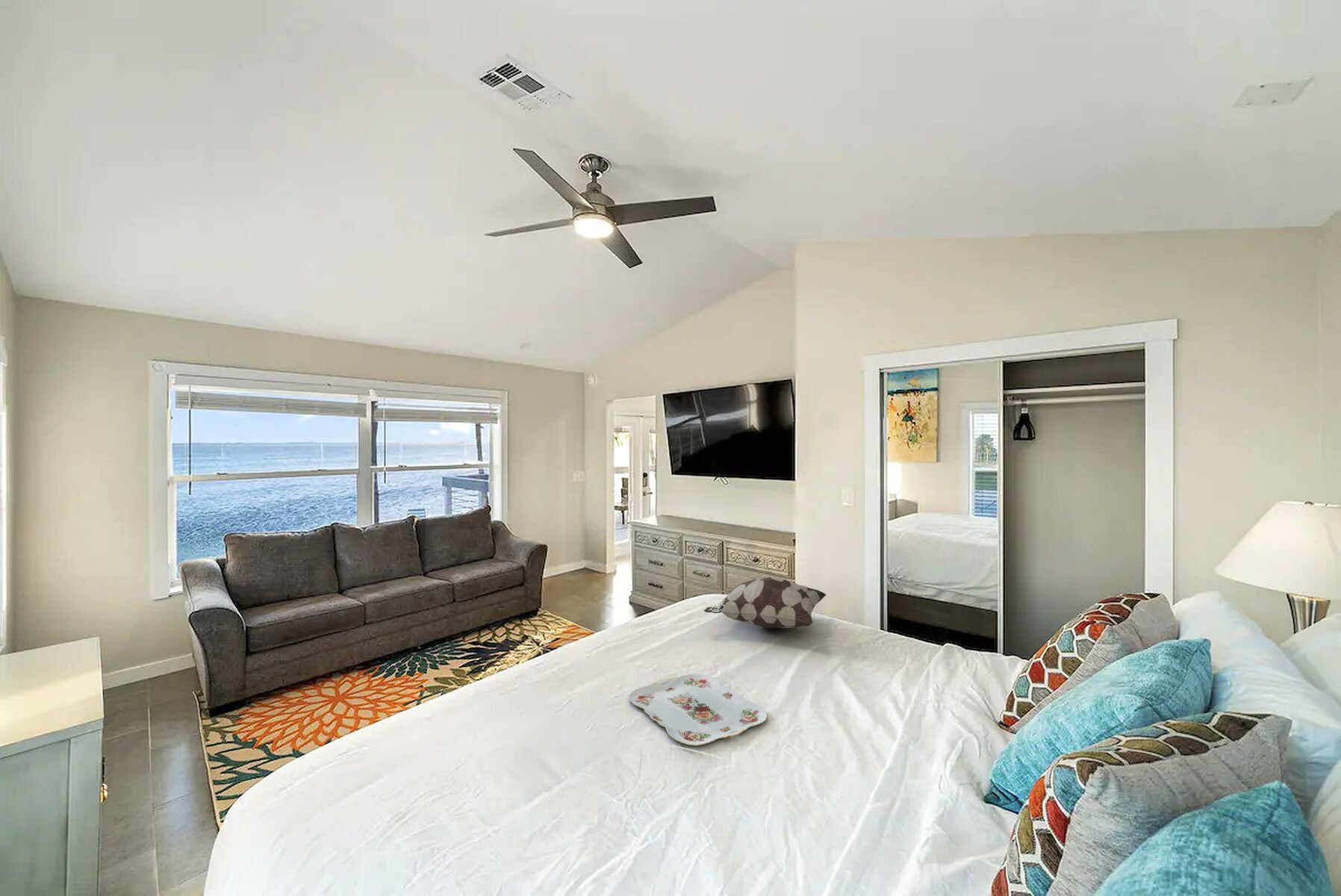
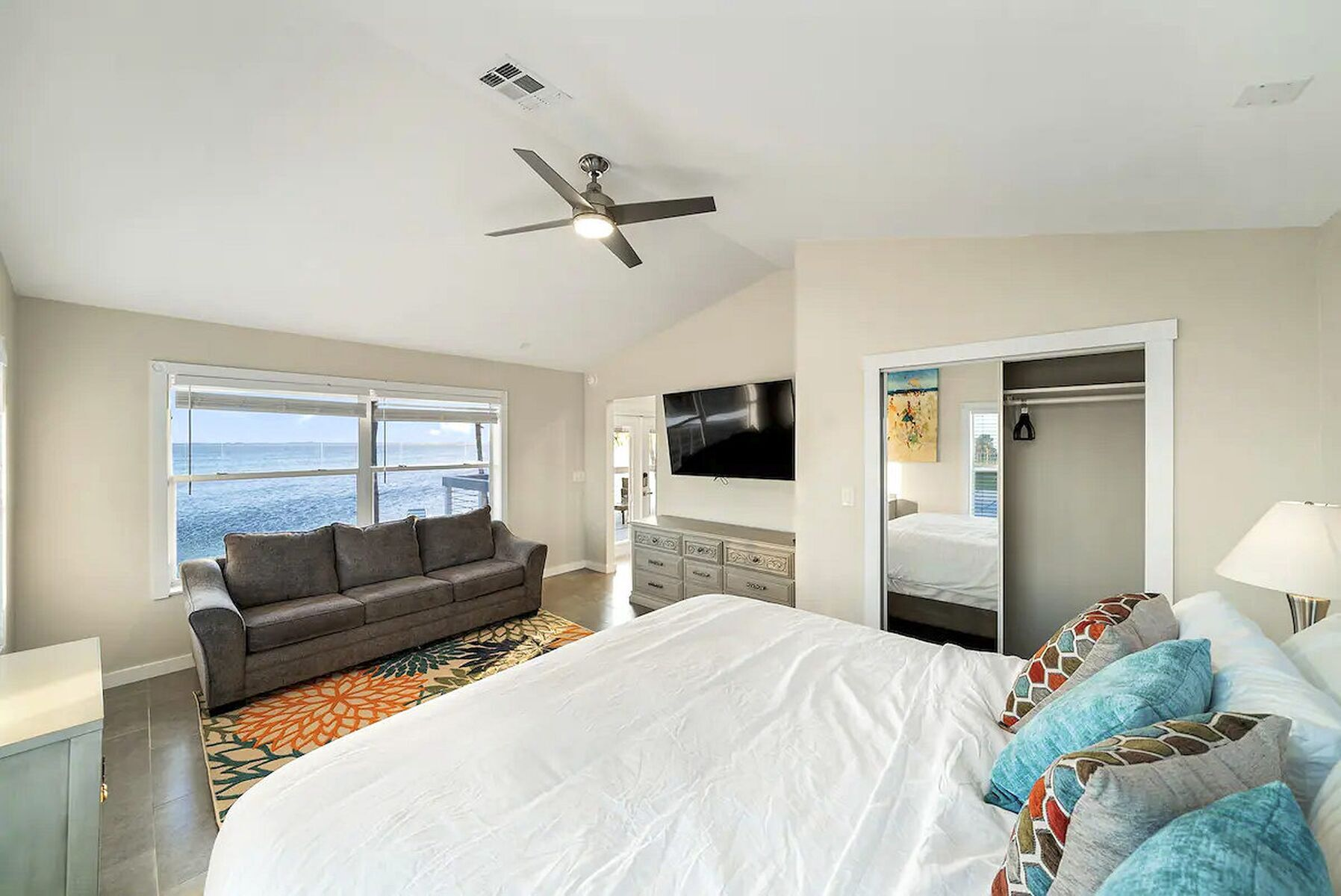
- serving tray (695, 706)
- decorative pillow (768, 603)
